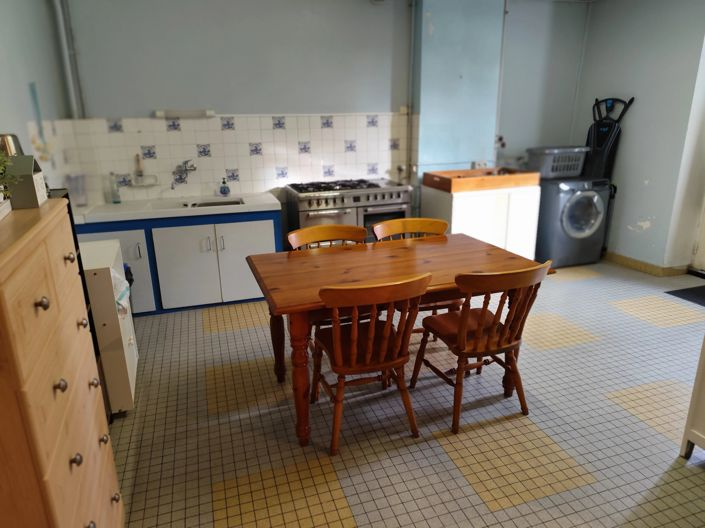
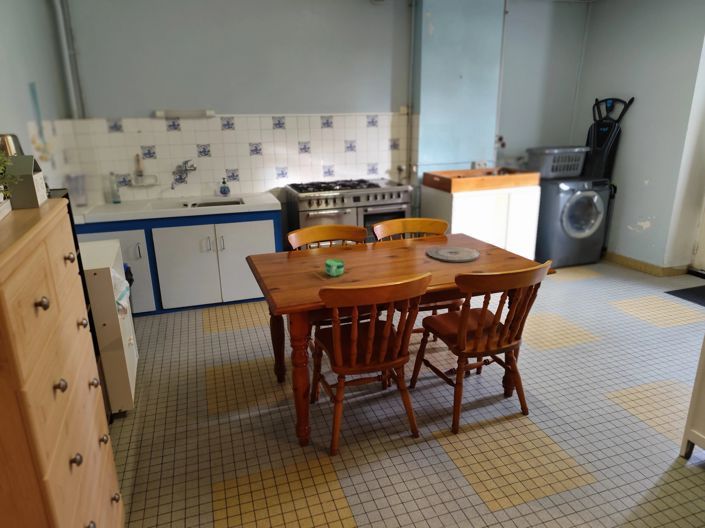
+ plate (453, 254)
+ cup (335, 269)
